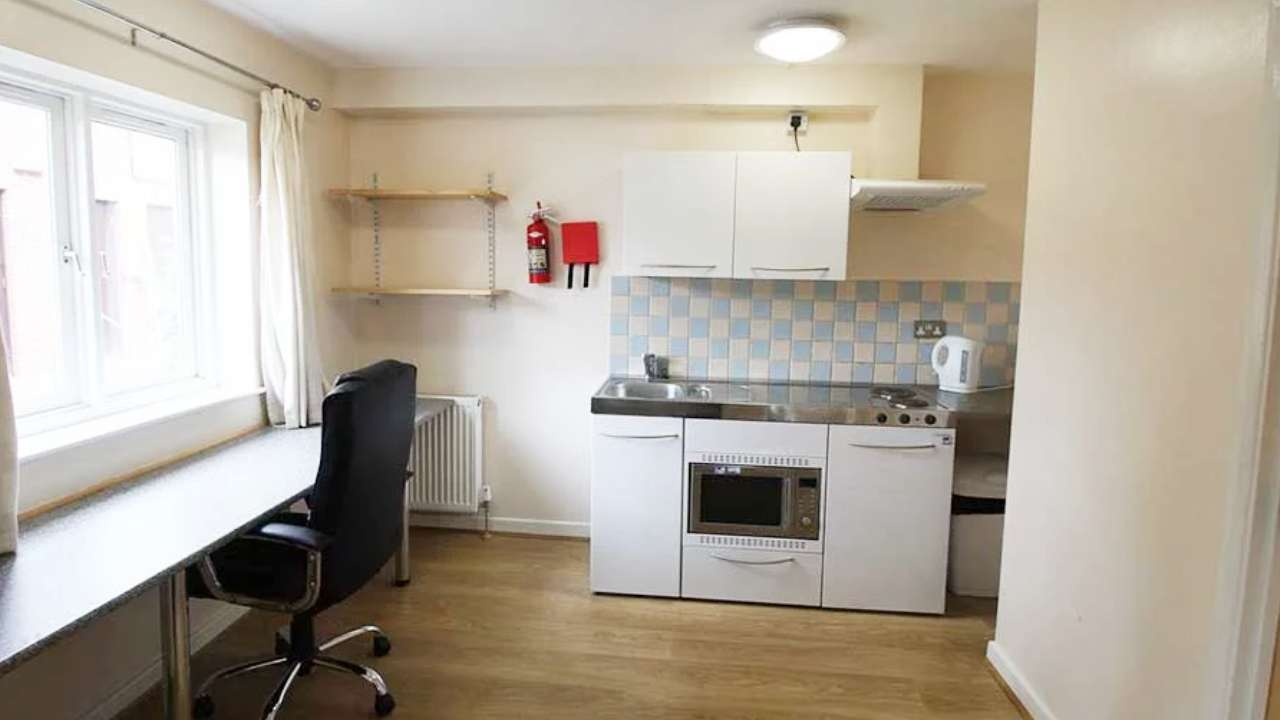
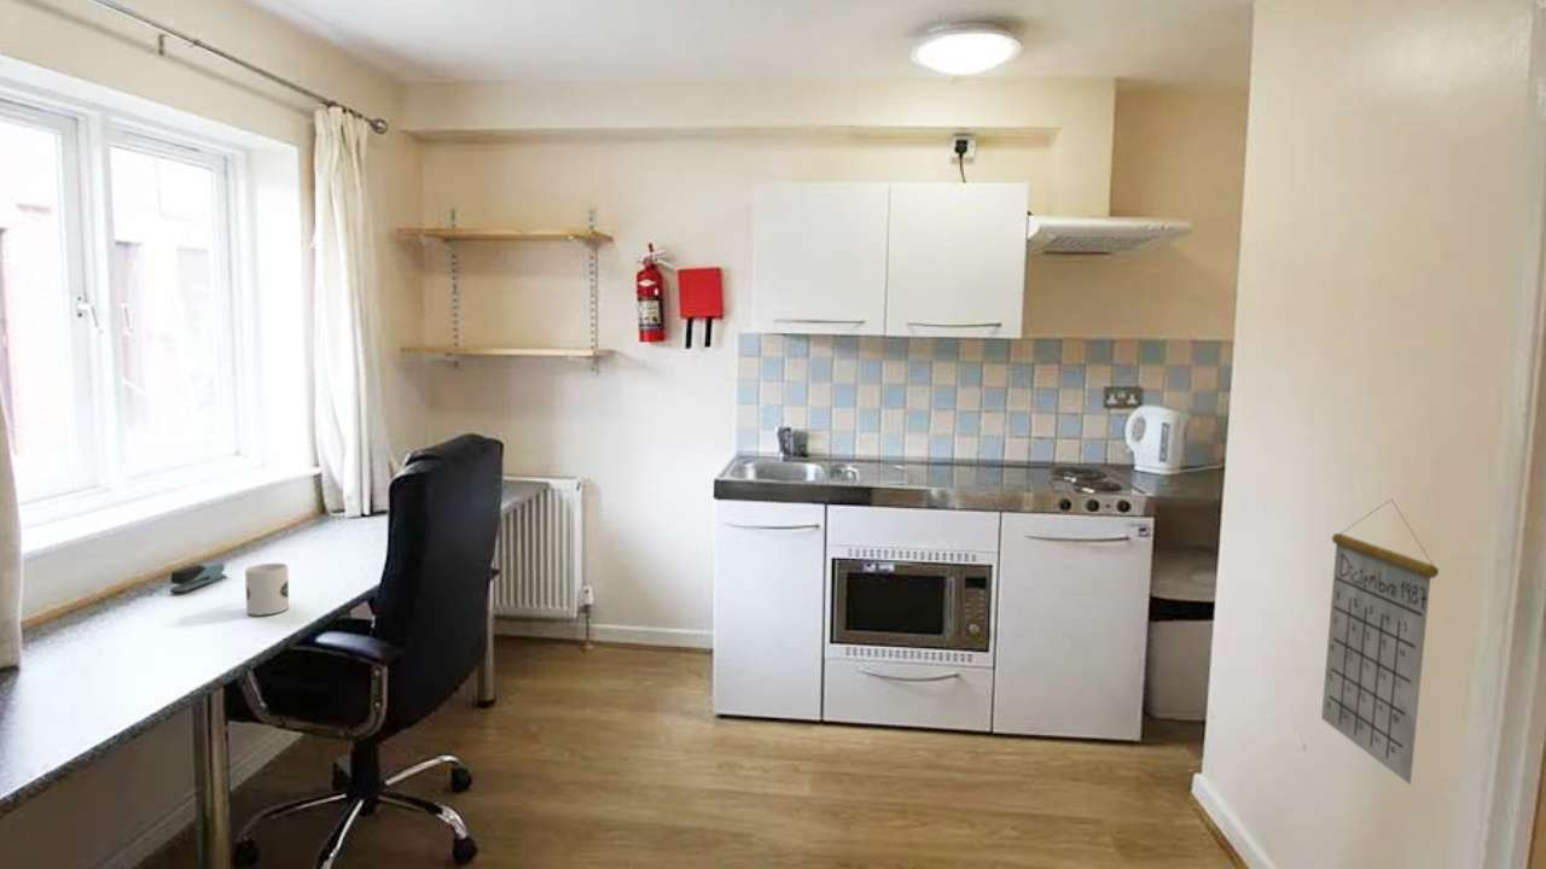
+ calendar (1373, 625)
+ stapler (198, 575)
+ mug (269, 585)
